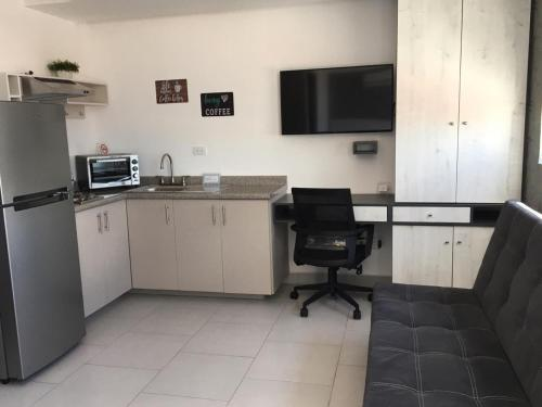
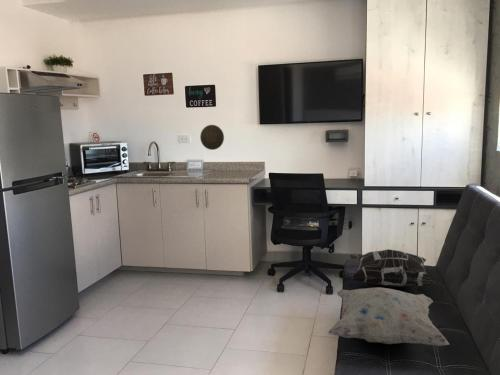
+ decorative pillow (388, 267)
+ decorative plate (211, 137)
+ decorative pillow (384, 314)
